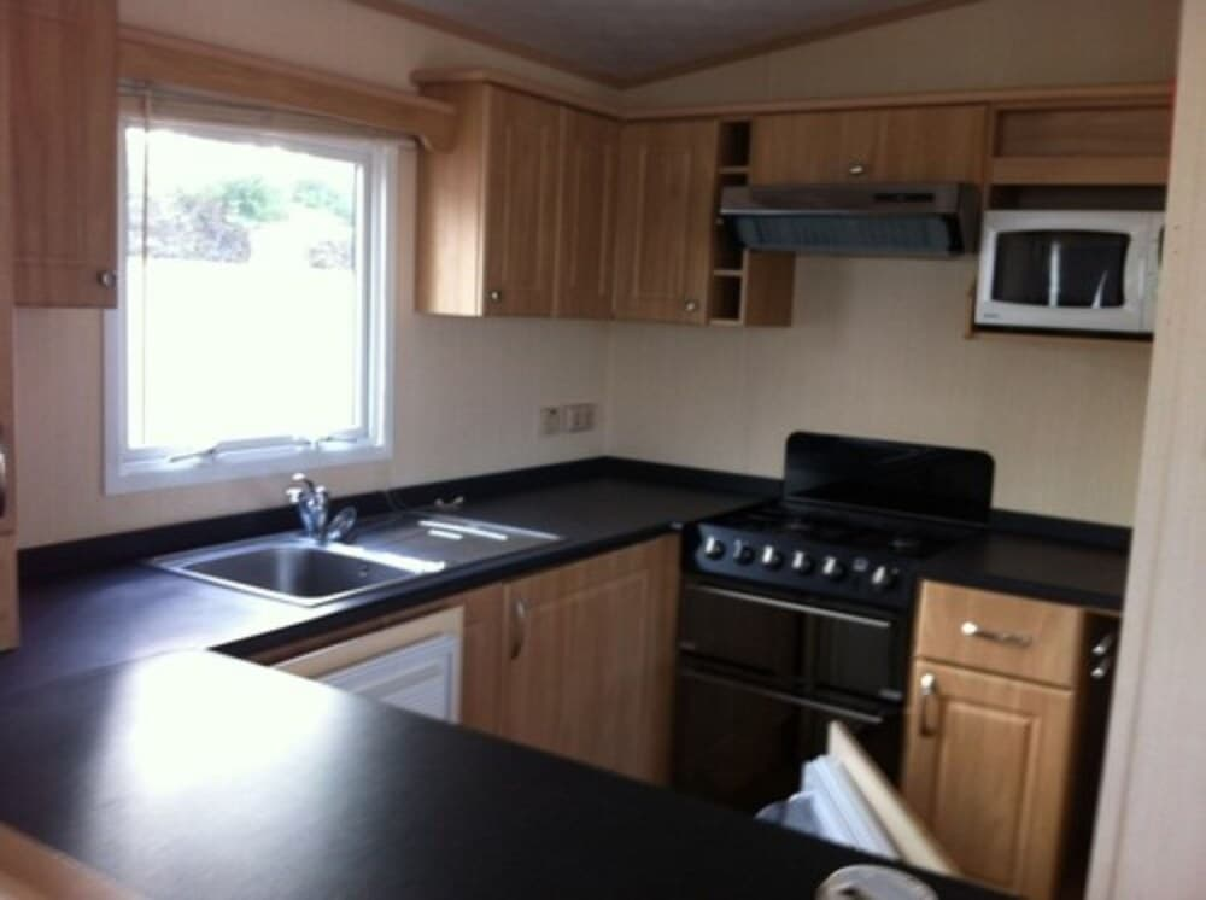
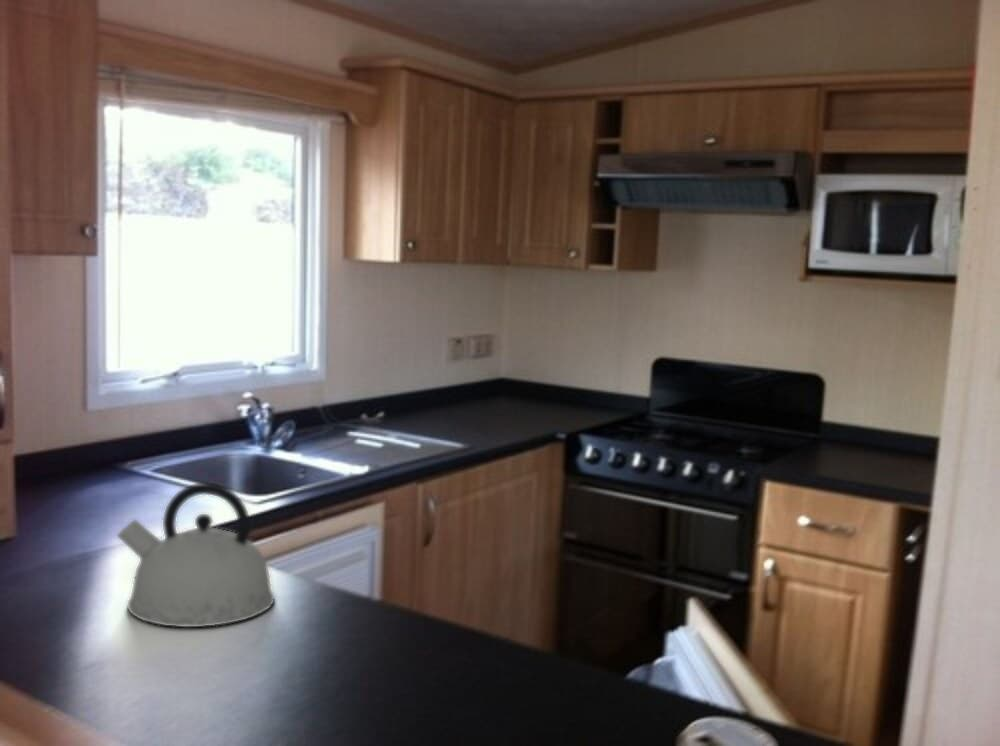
+ kettle (196, 542)
